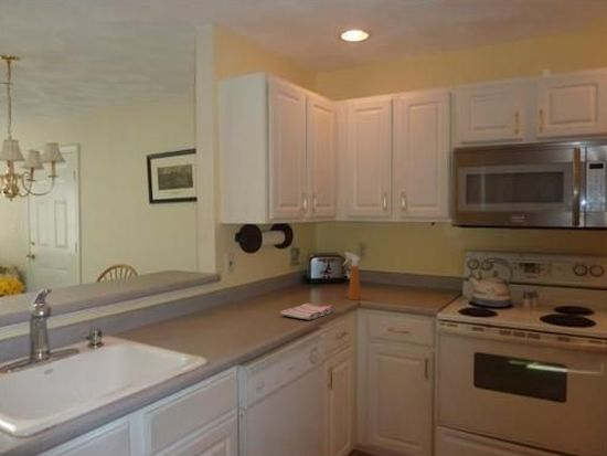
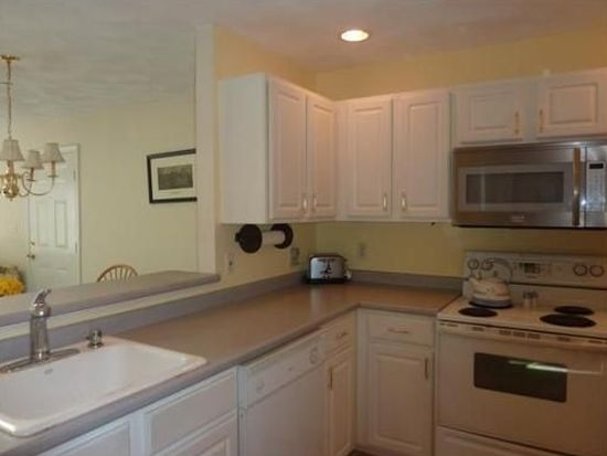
- spray bottle (351, 275)
- dish towel (307, 310)
